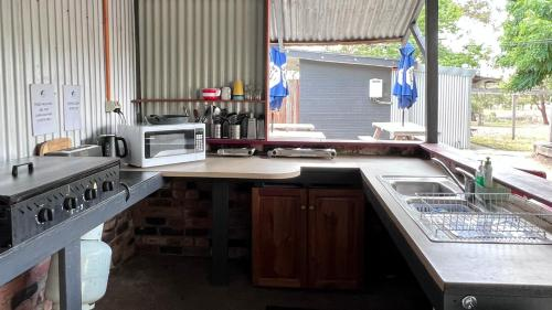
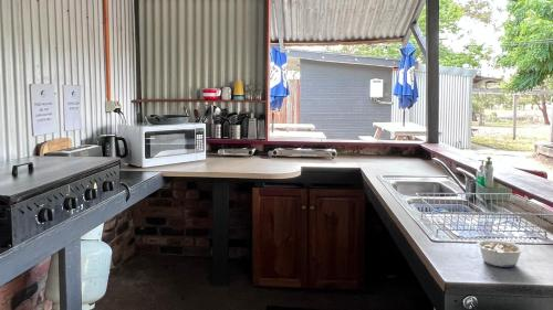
+ legume (500, 253)
